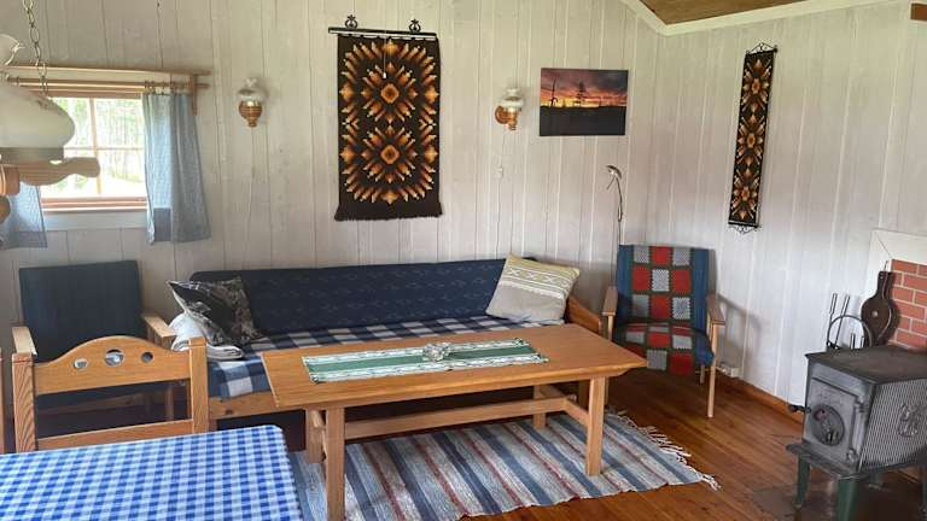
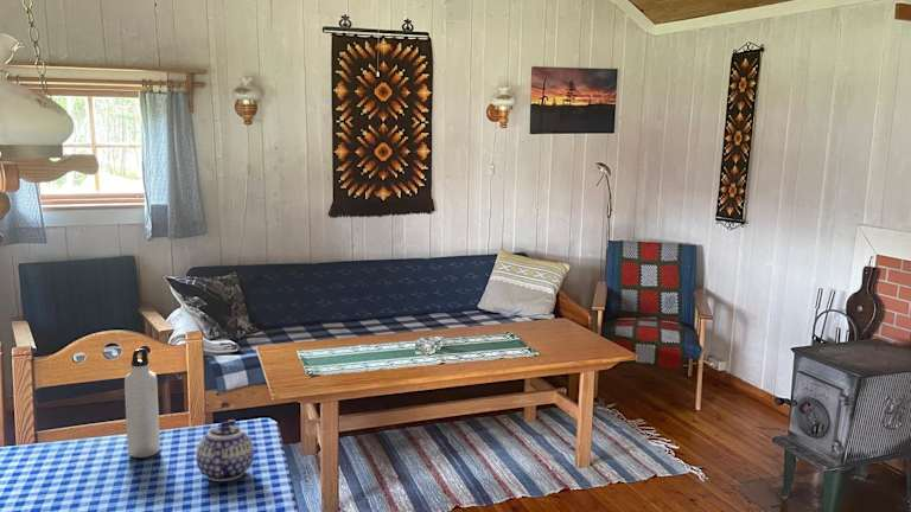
+ teapot (224, 448)
+ water bottle (141, 401)
